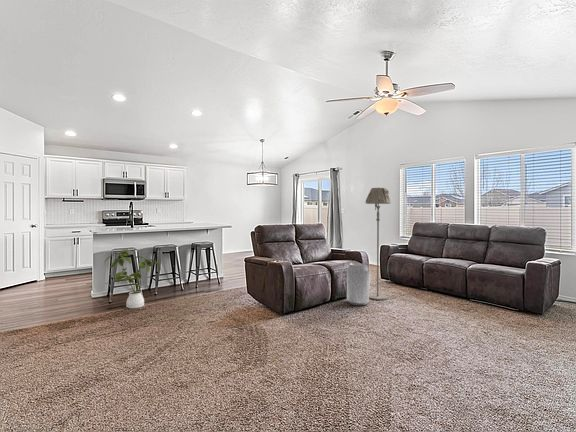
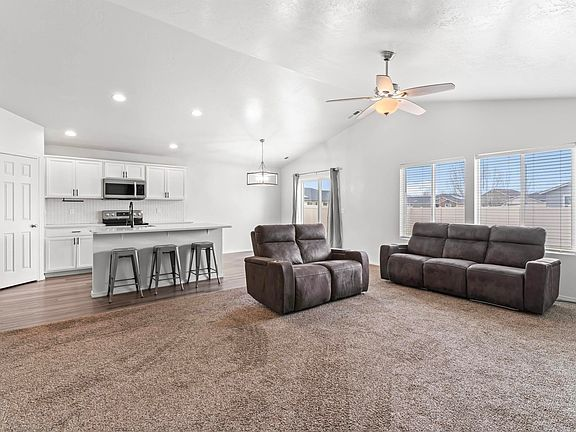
- house plant (126, 278)
- floor lamp (377, 242)
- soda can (358, 283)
